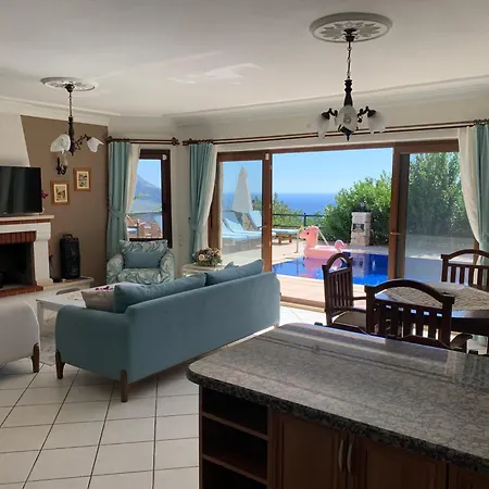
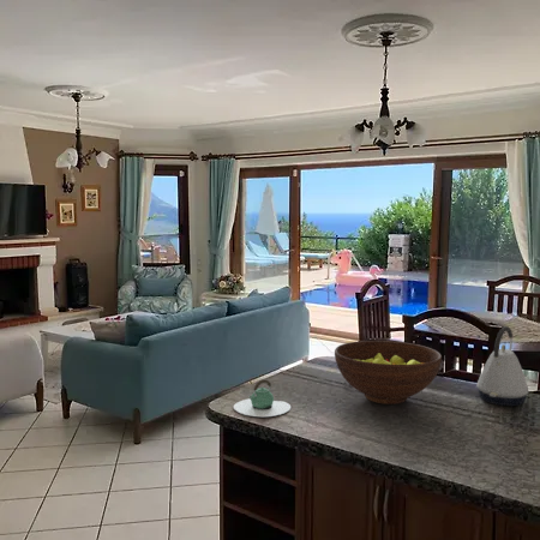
+ fruit bowl (386, 374)
+ kettle (503, 362)
+ teapot (262, 392)
